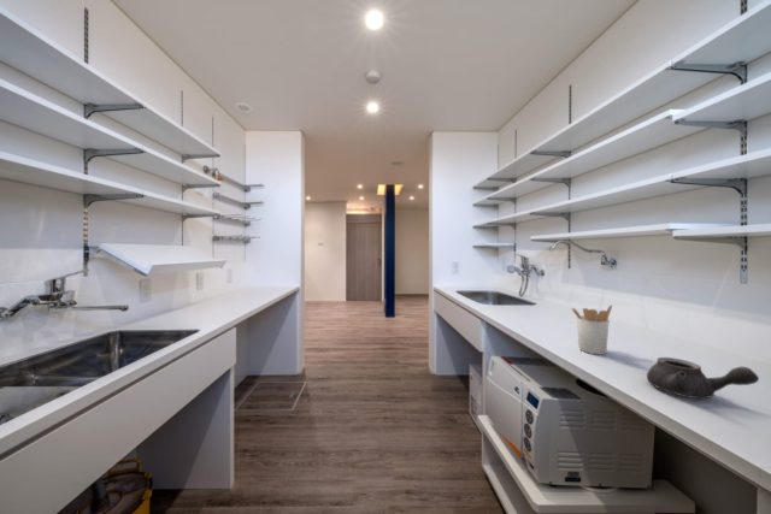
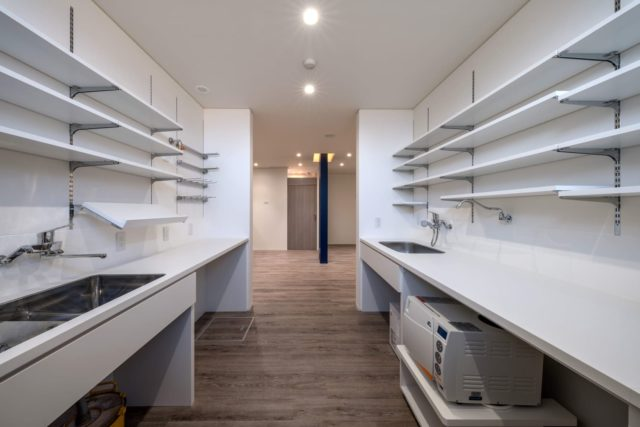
- teapot (696, 377)
- utensil holder (593, 327)
